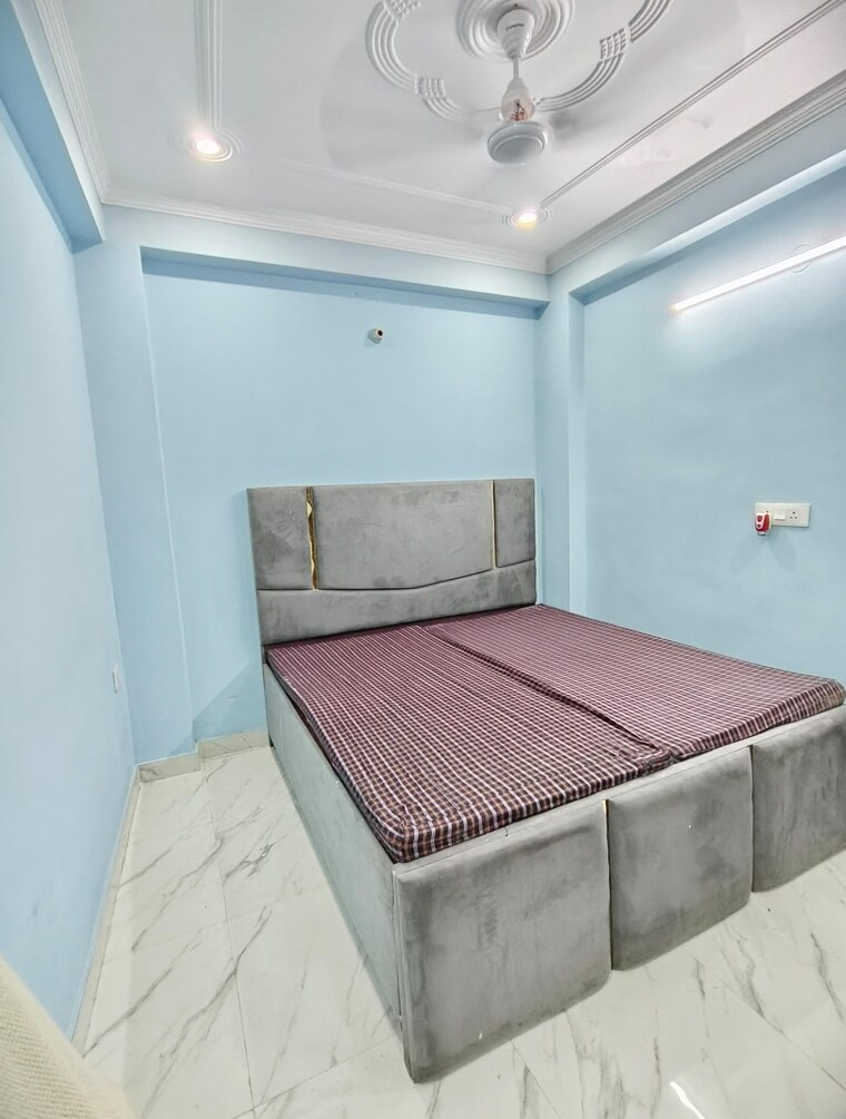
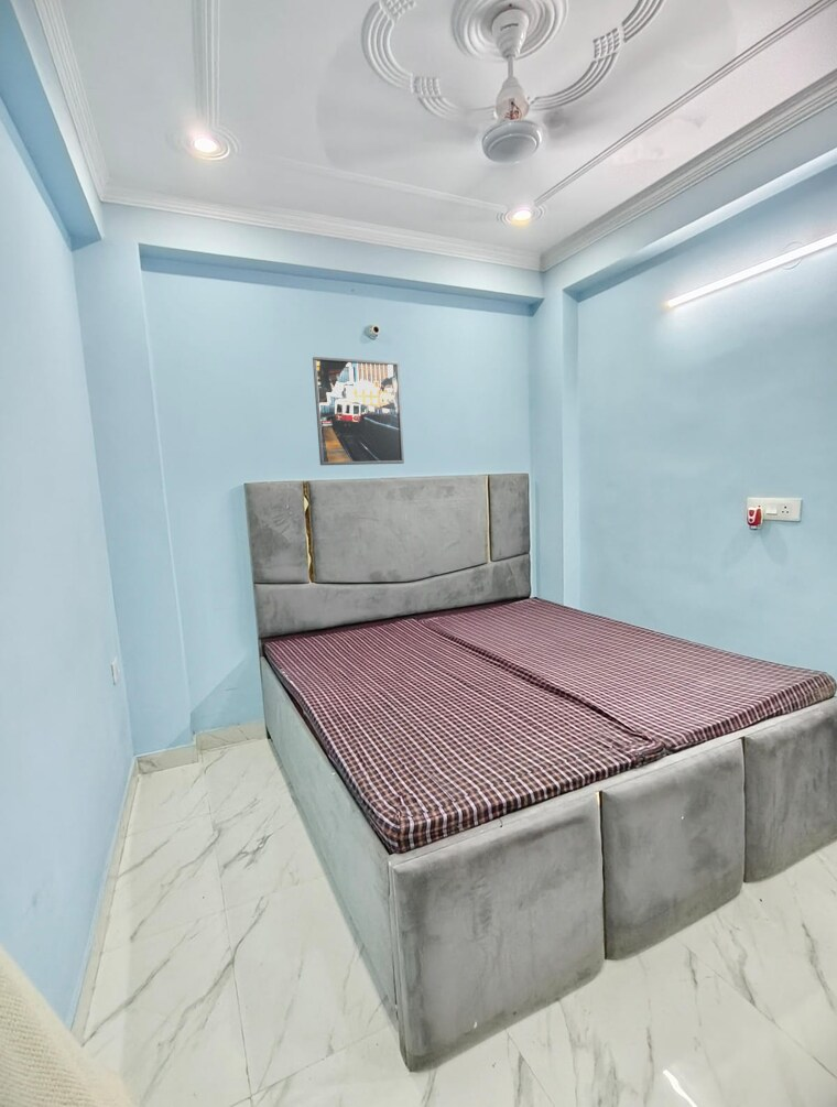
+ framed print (360, 412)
